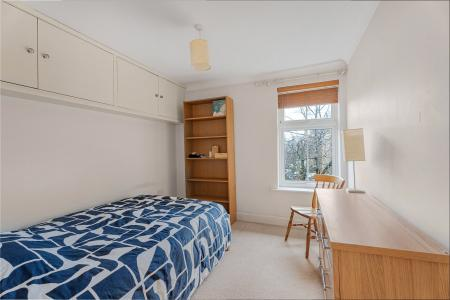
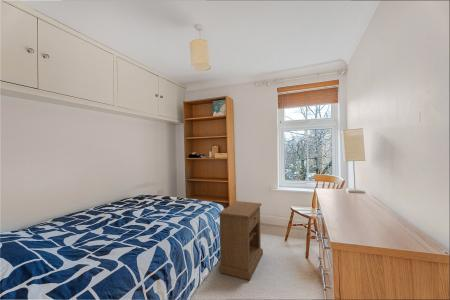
+ nightstand (242, 235)
